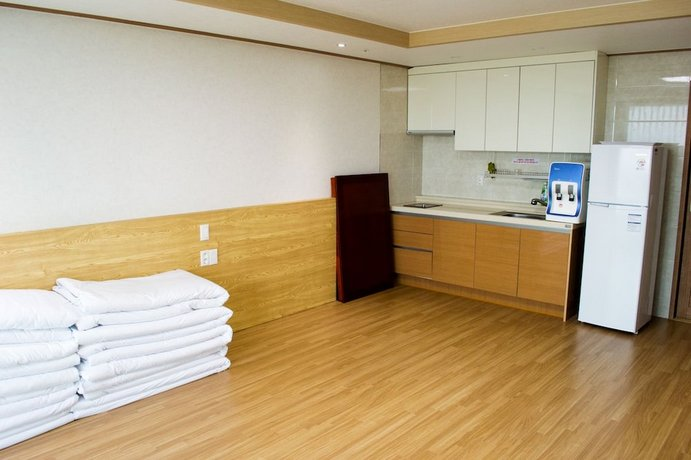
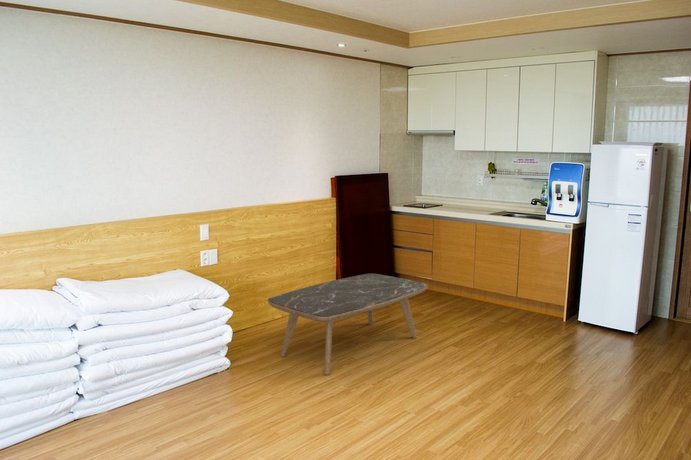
+ coffee table (351, 315)
